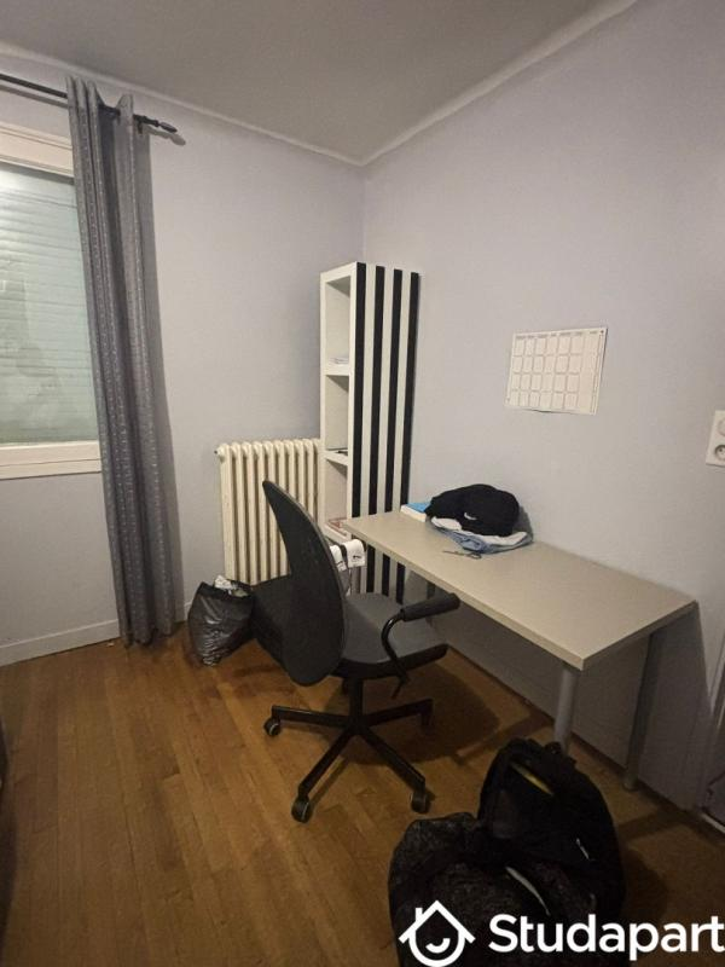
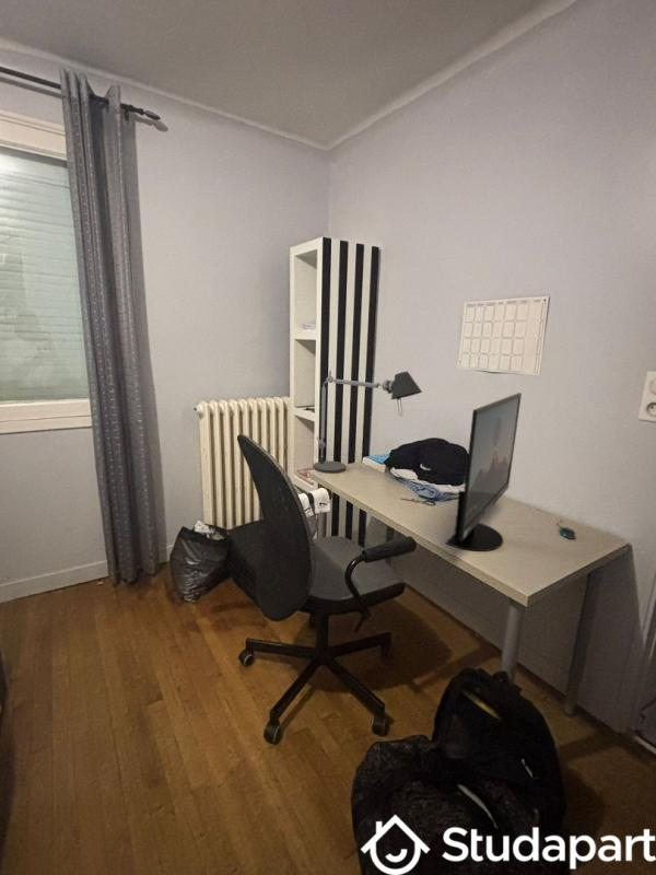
+ desk lamp (324, 424)
+ monitor (487, 470)
+ mouse (566, 527)
